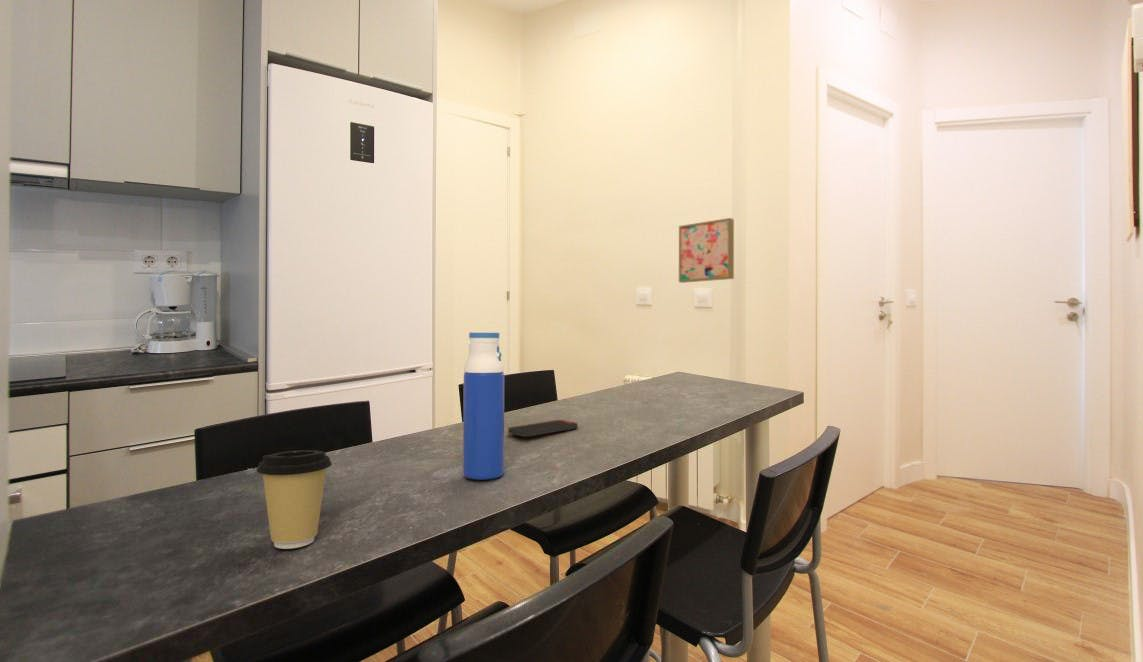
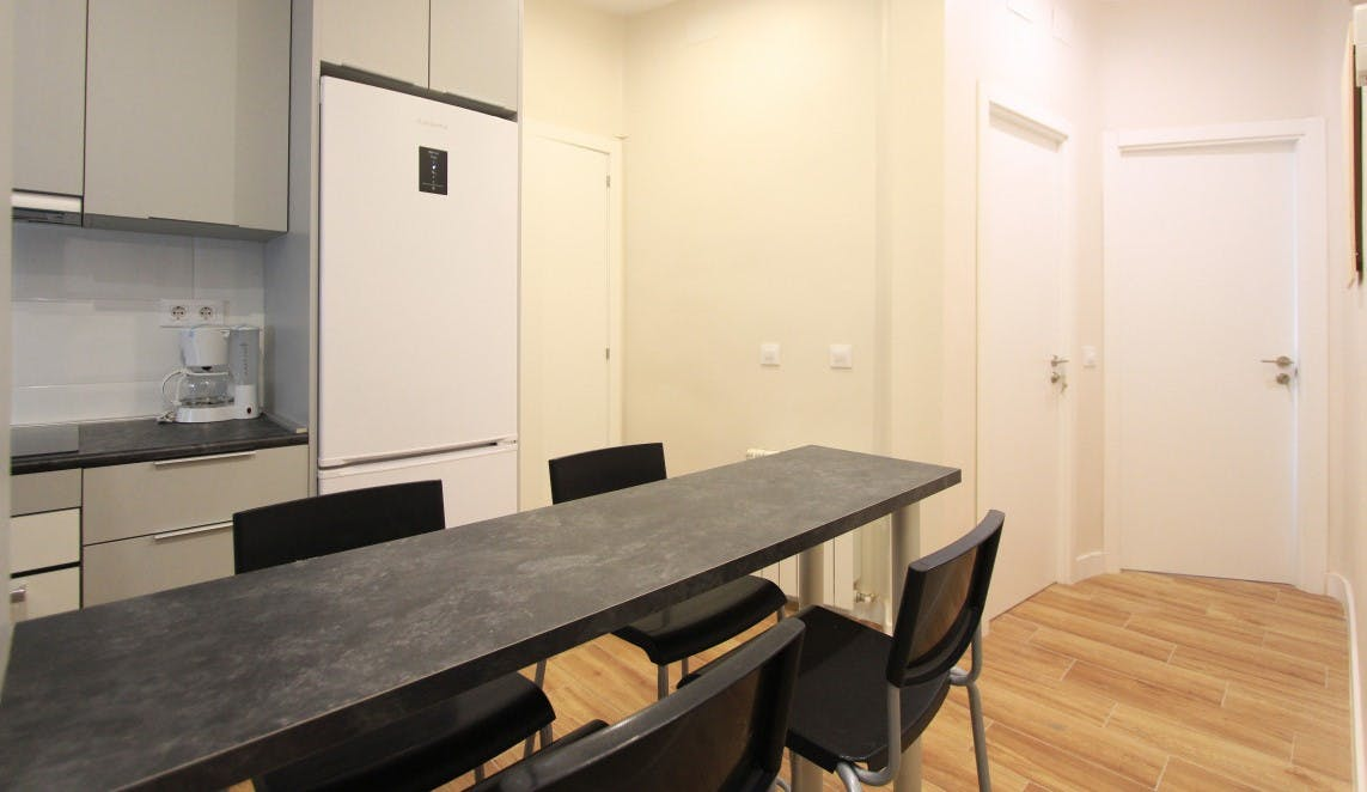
- coffee cup (294, 496)
- wall art (705, 251)
- water bottle (483, 403)
- smartphone (543, 427)
